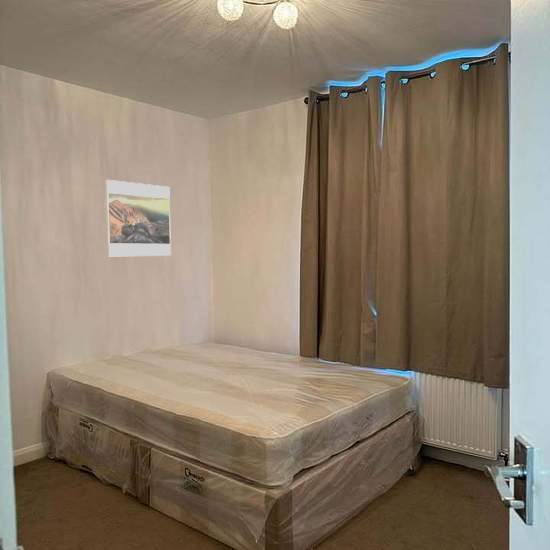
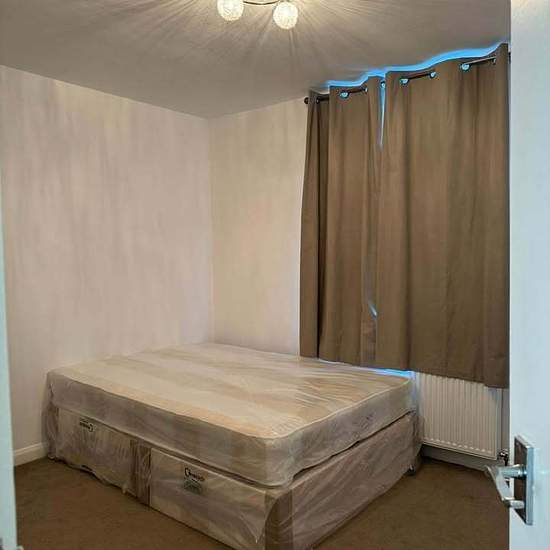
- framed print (139, 220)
